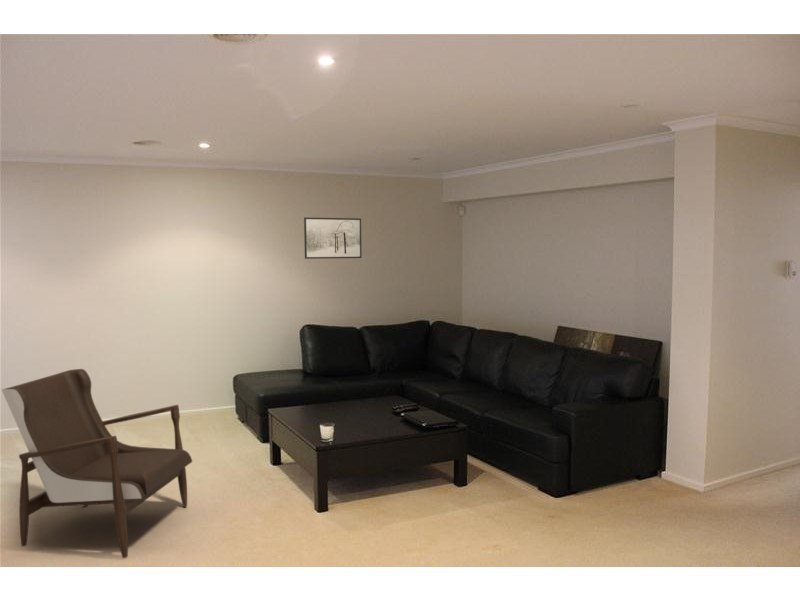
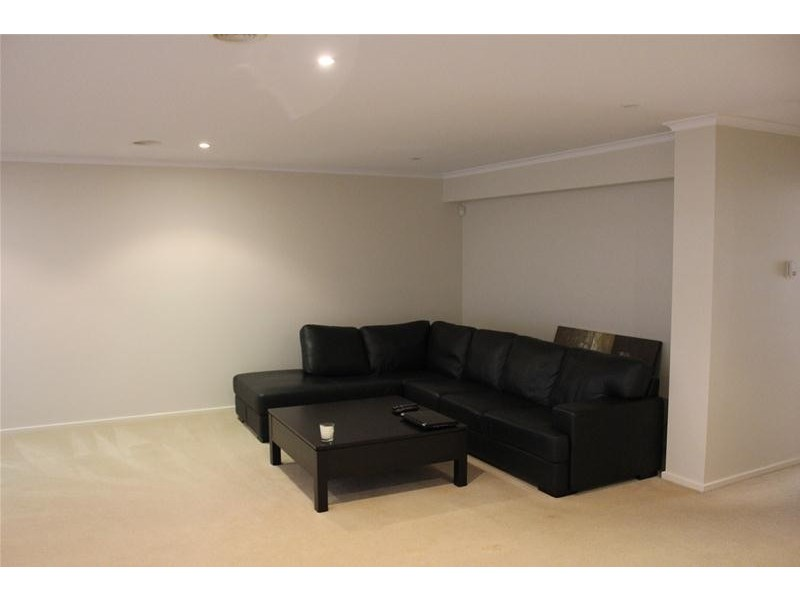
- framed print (333, 238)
- armchair (101, 453)
